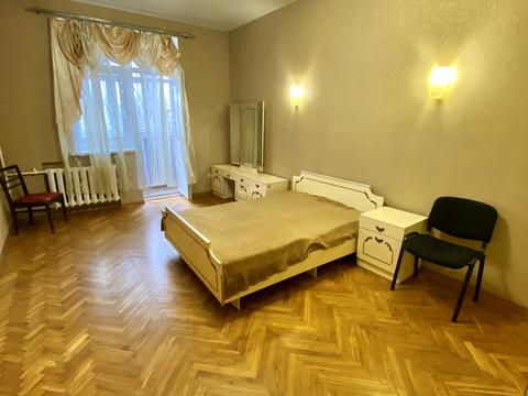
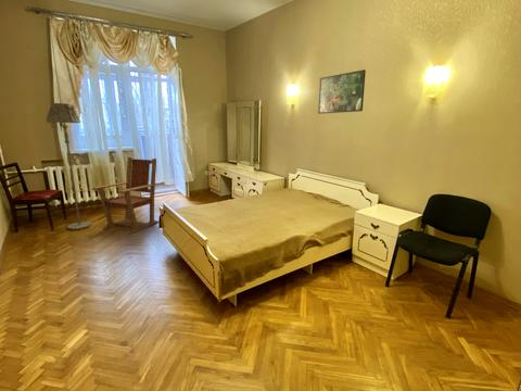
+ floor lamp (71, 167)
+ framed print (340, 93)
+ armchair (127, 193)
